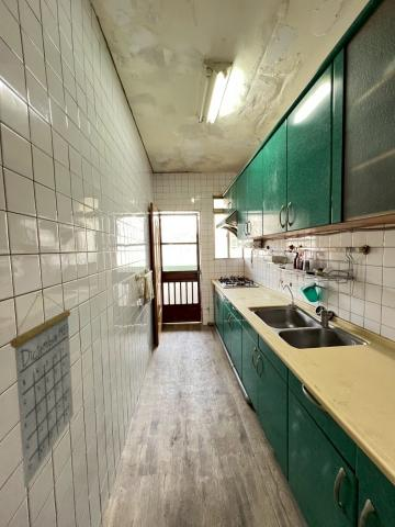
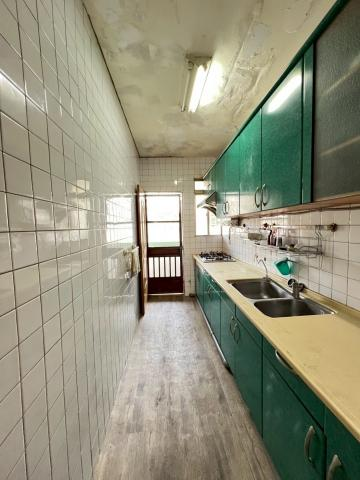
- calendar (48, 370)
